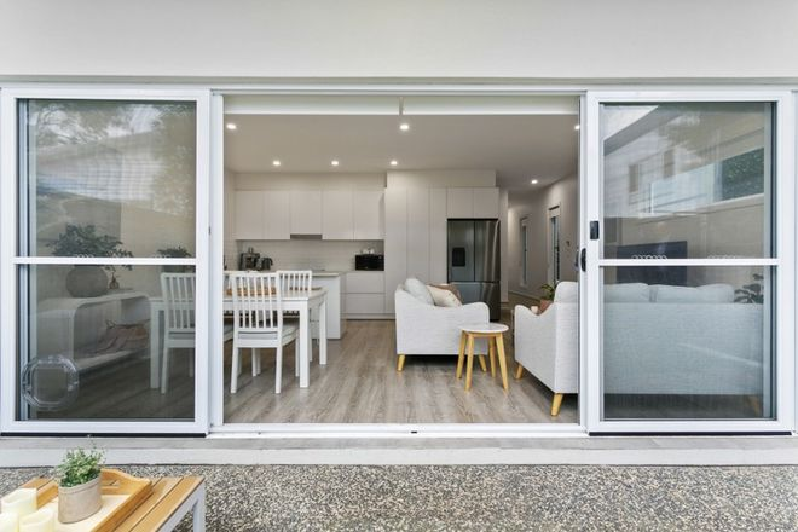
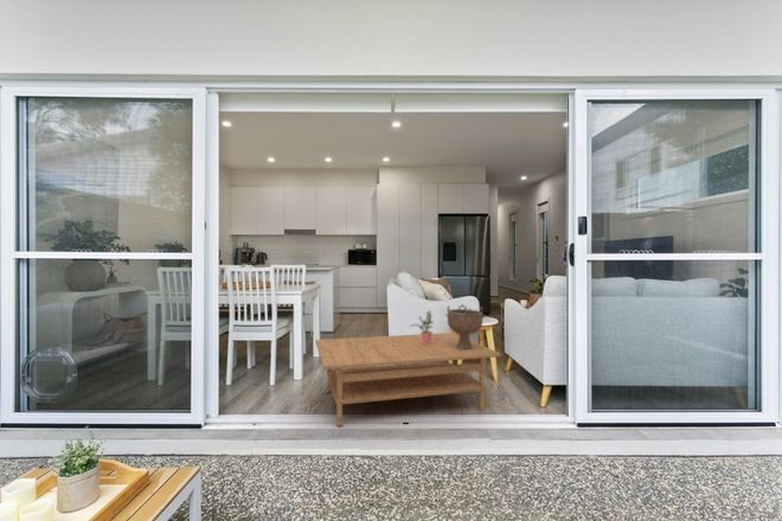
+ coffee table (400, 372)
+ decorative bowl (464, 326)
+ potted plant (421, 326)
